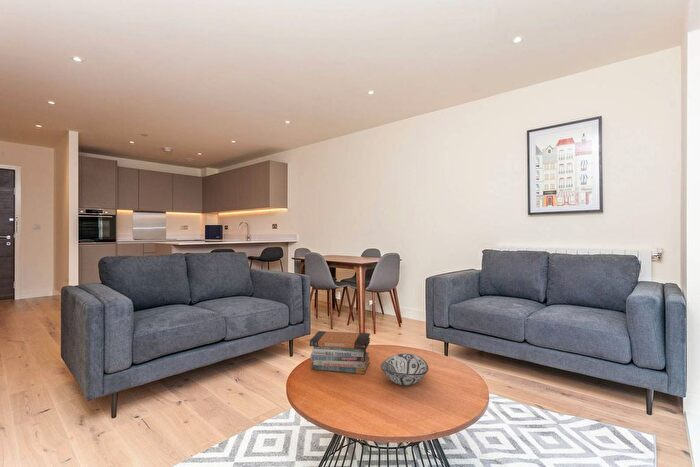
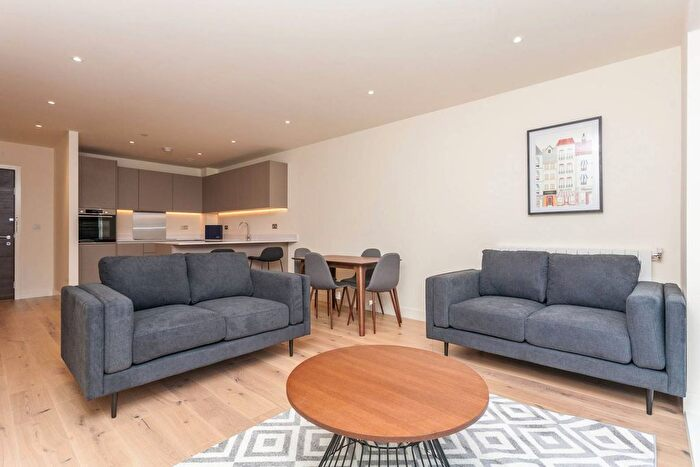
- decorative bowl (404, 371)
- book stack (340, 351)
